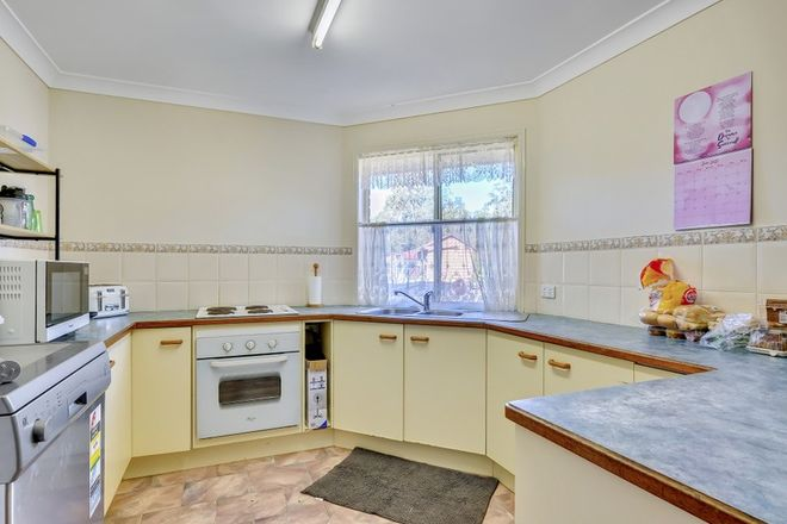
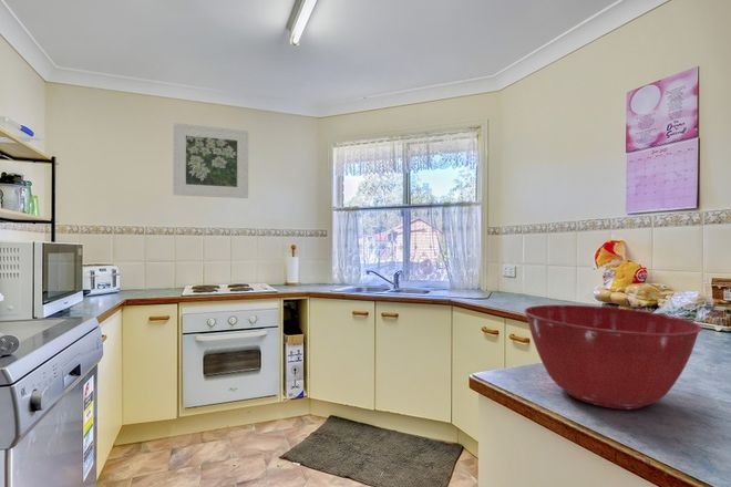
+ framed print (212, 162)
+ mixing bowl (604, 354)
